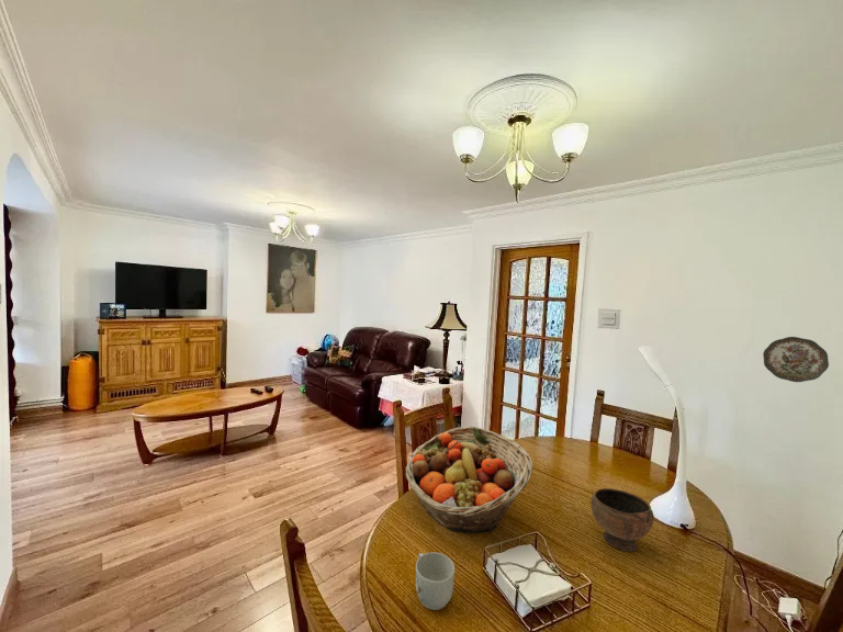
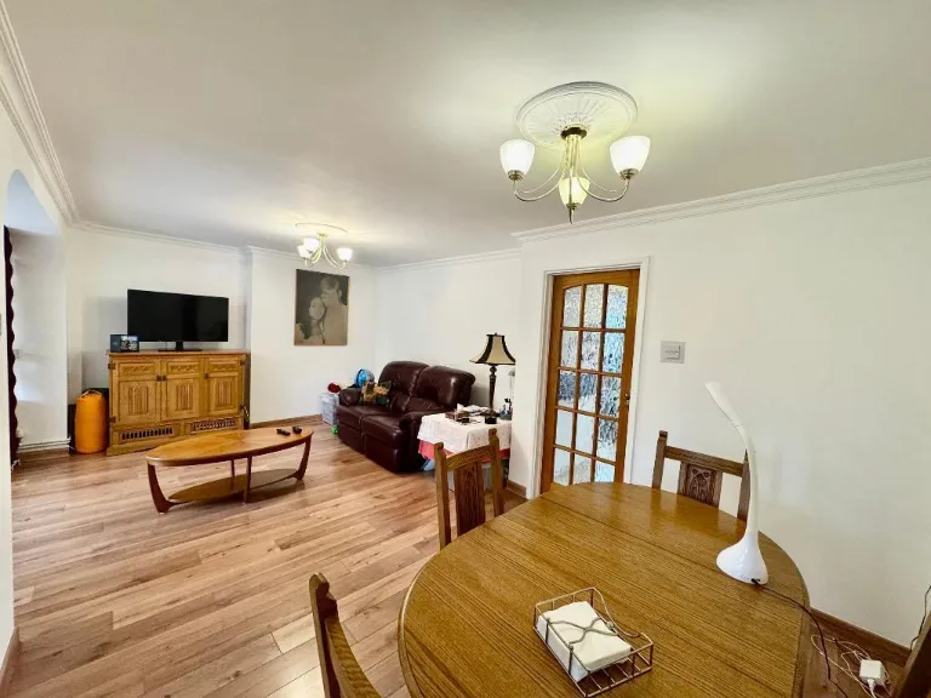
- mug (431, 577)
- decorative plate (794, 359)
- bowl (619, 519)
- fruit basket (464, 473)
